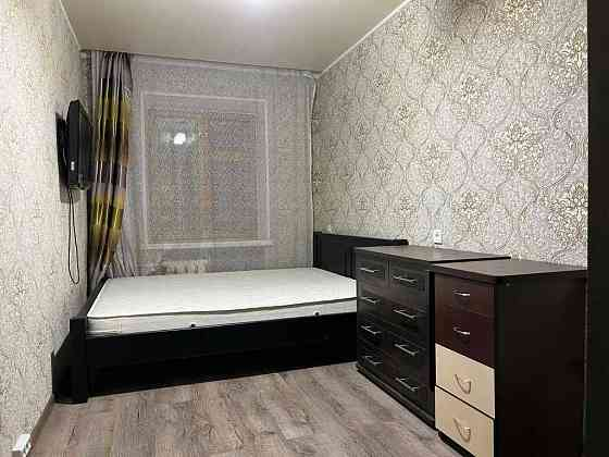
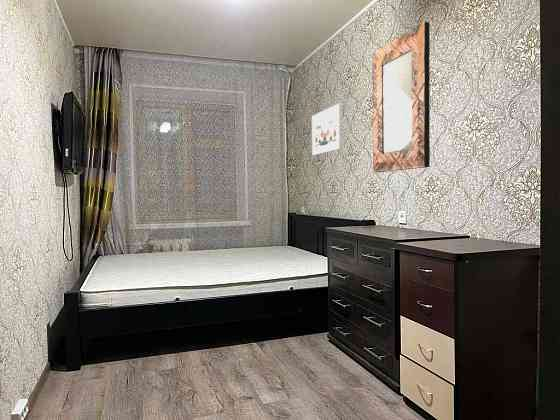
+ home mirror (398, 104)
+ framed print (325, 131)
